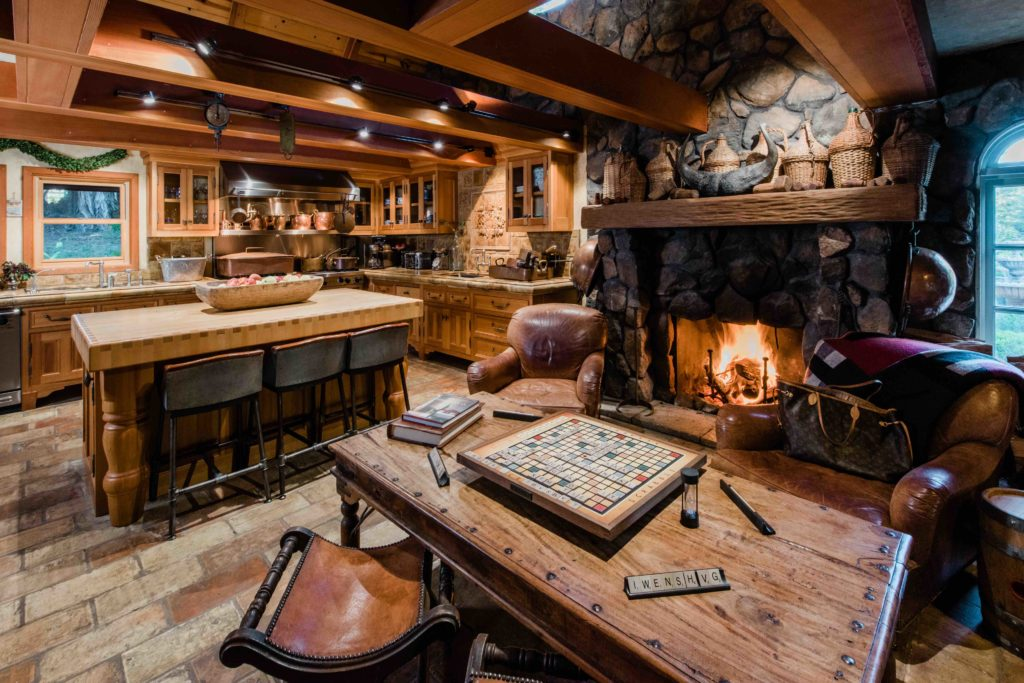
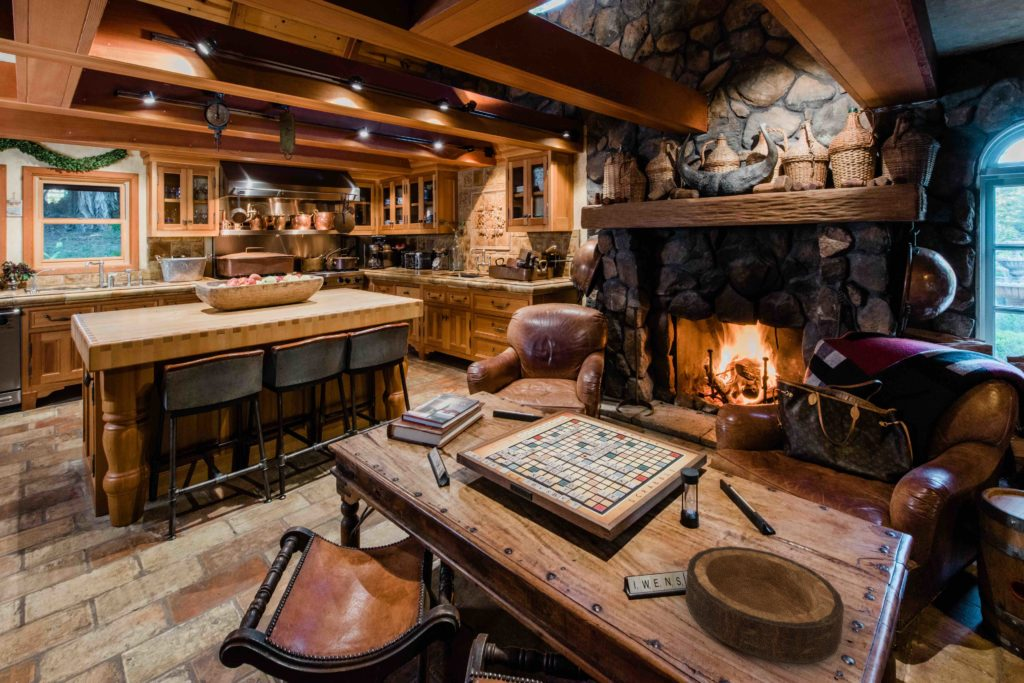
+ wooden bowl (759, 597)
